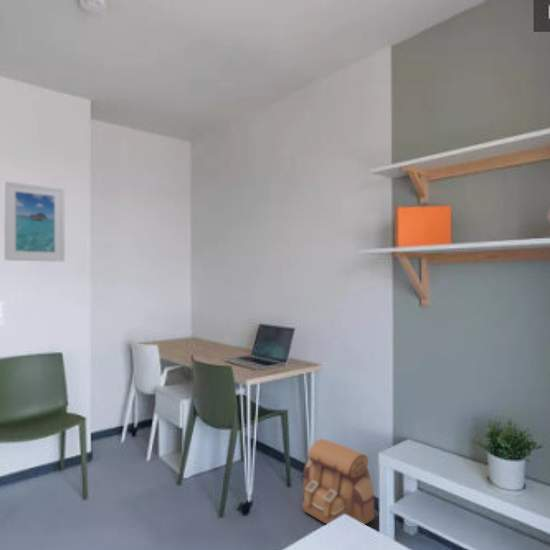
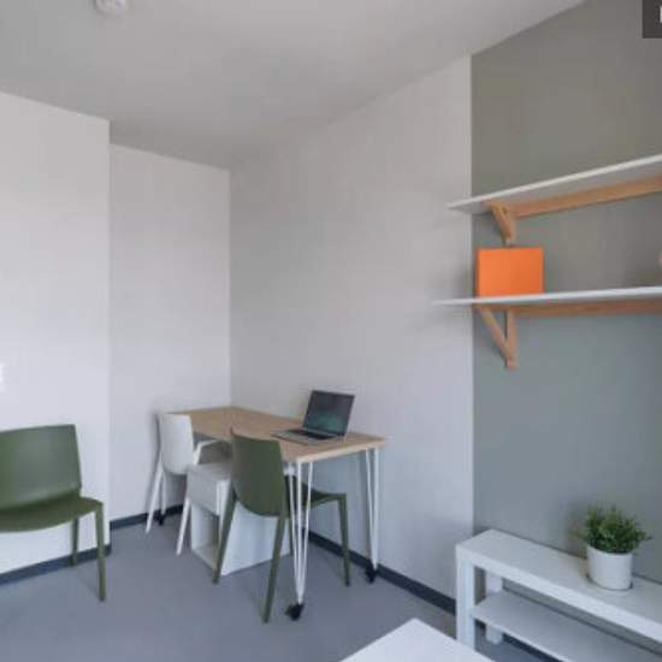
- backpack (336, 478)
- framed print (35, 222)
